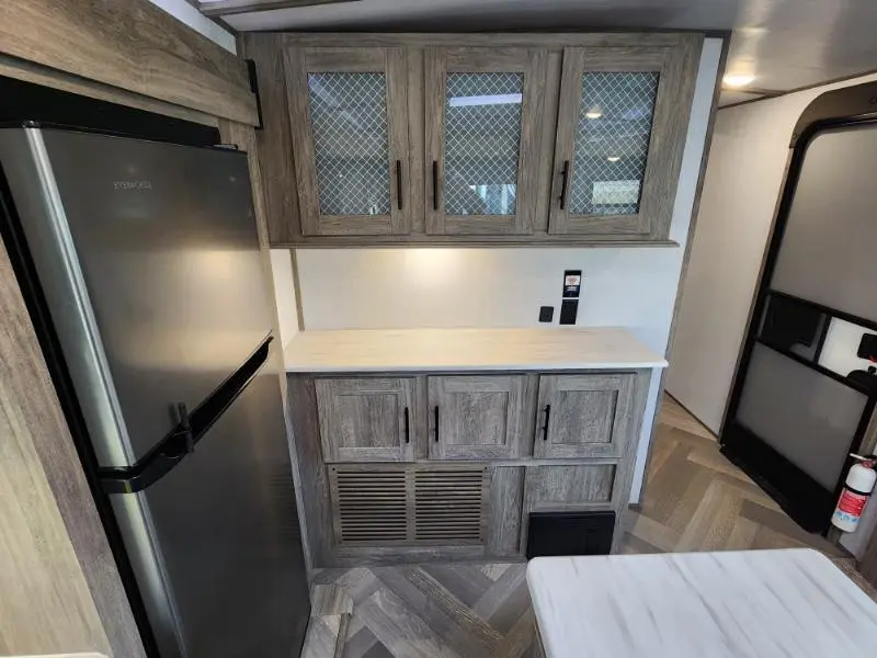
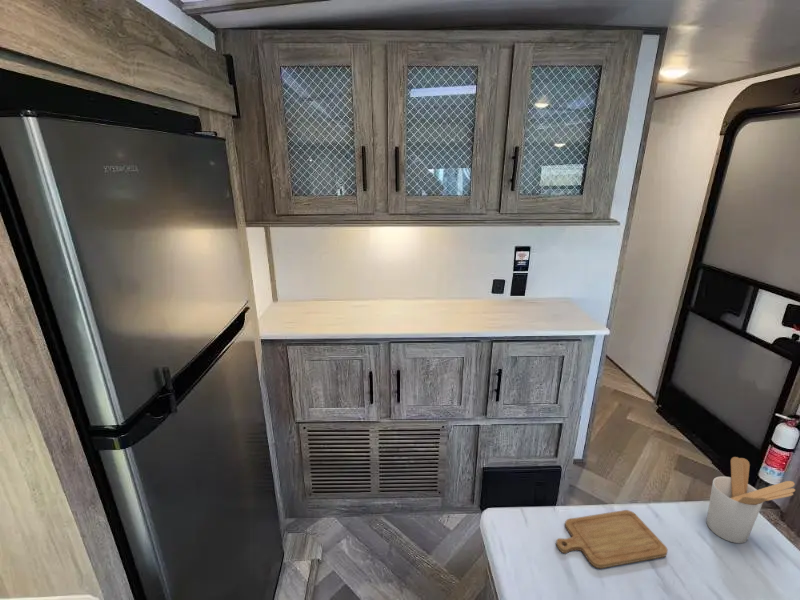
+ utensil holder (748, 504)
+ chopping board (604, 538)
